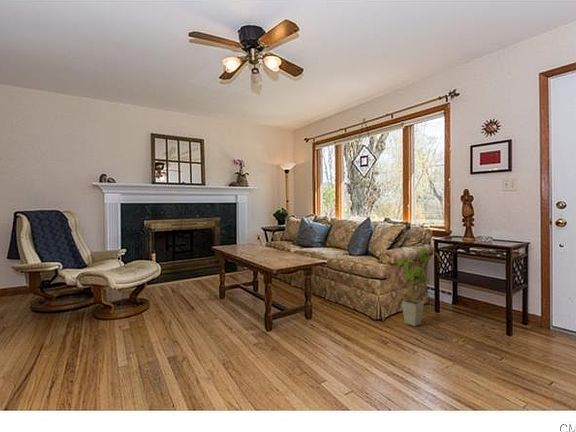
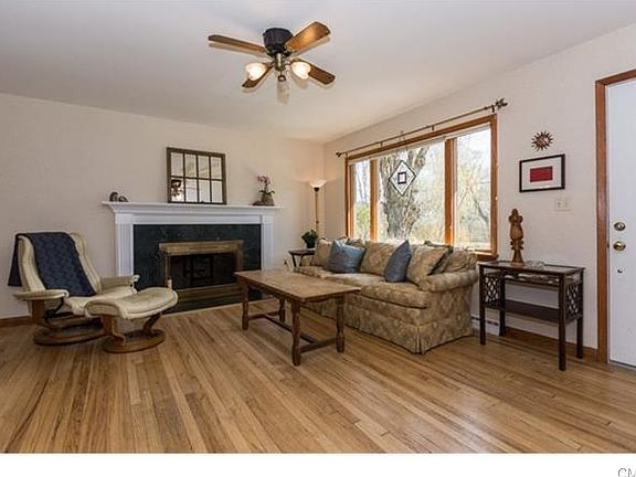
- house plant (418, 285)
